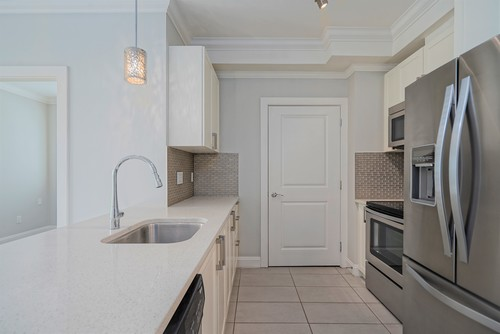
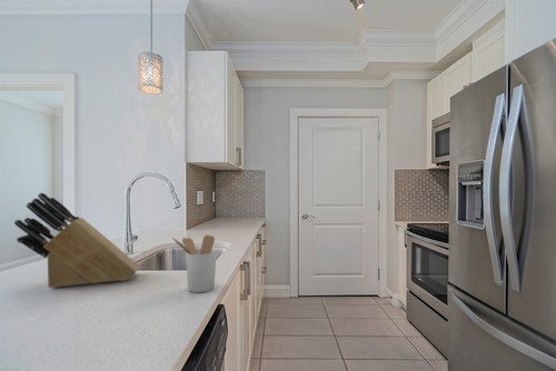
+ knife block (81, 237)
+ utensil holder (193, 261)
